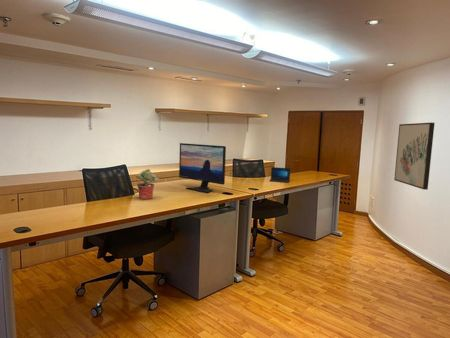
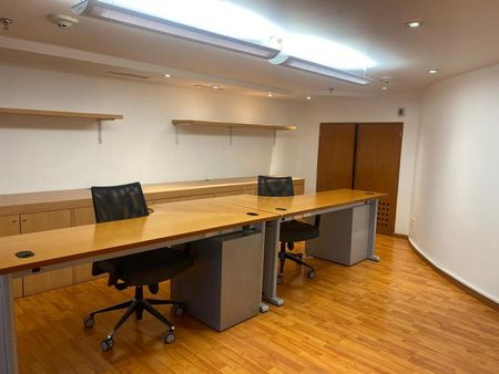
- computer monitor (203, 167)
- potted plant (147, 183)
- laptop (279, 174)
- wall art (412, 154)
